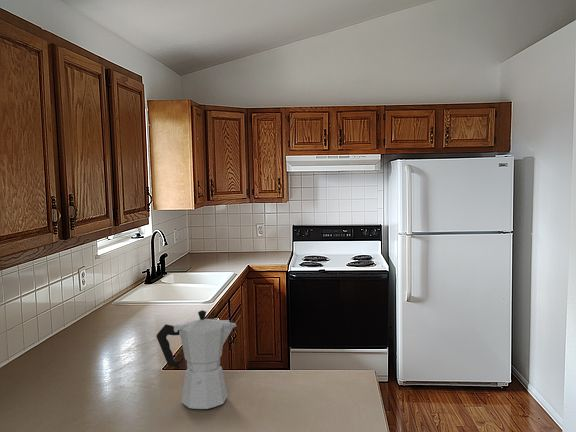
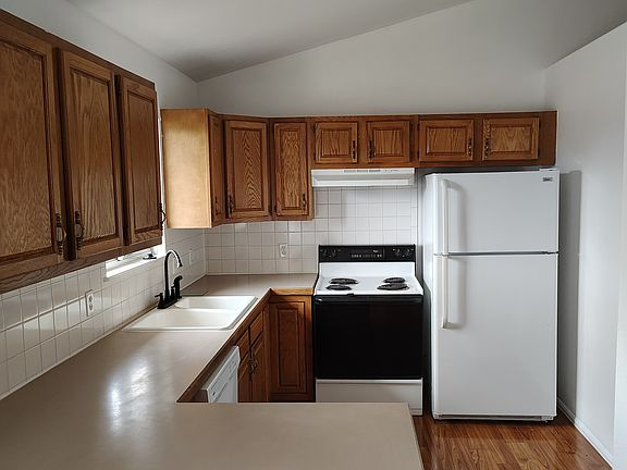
- moka pot (198, 356)
